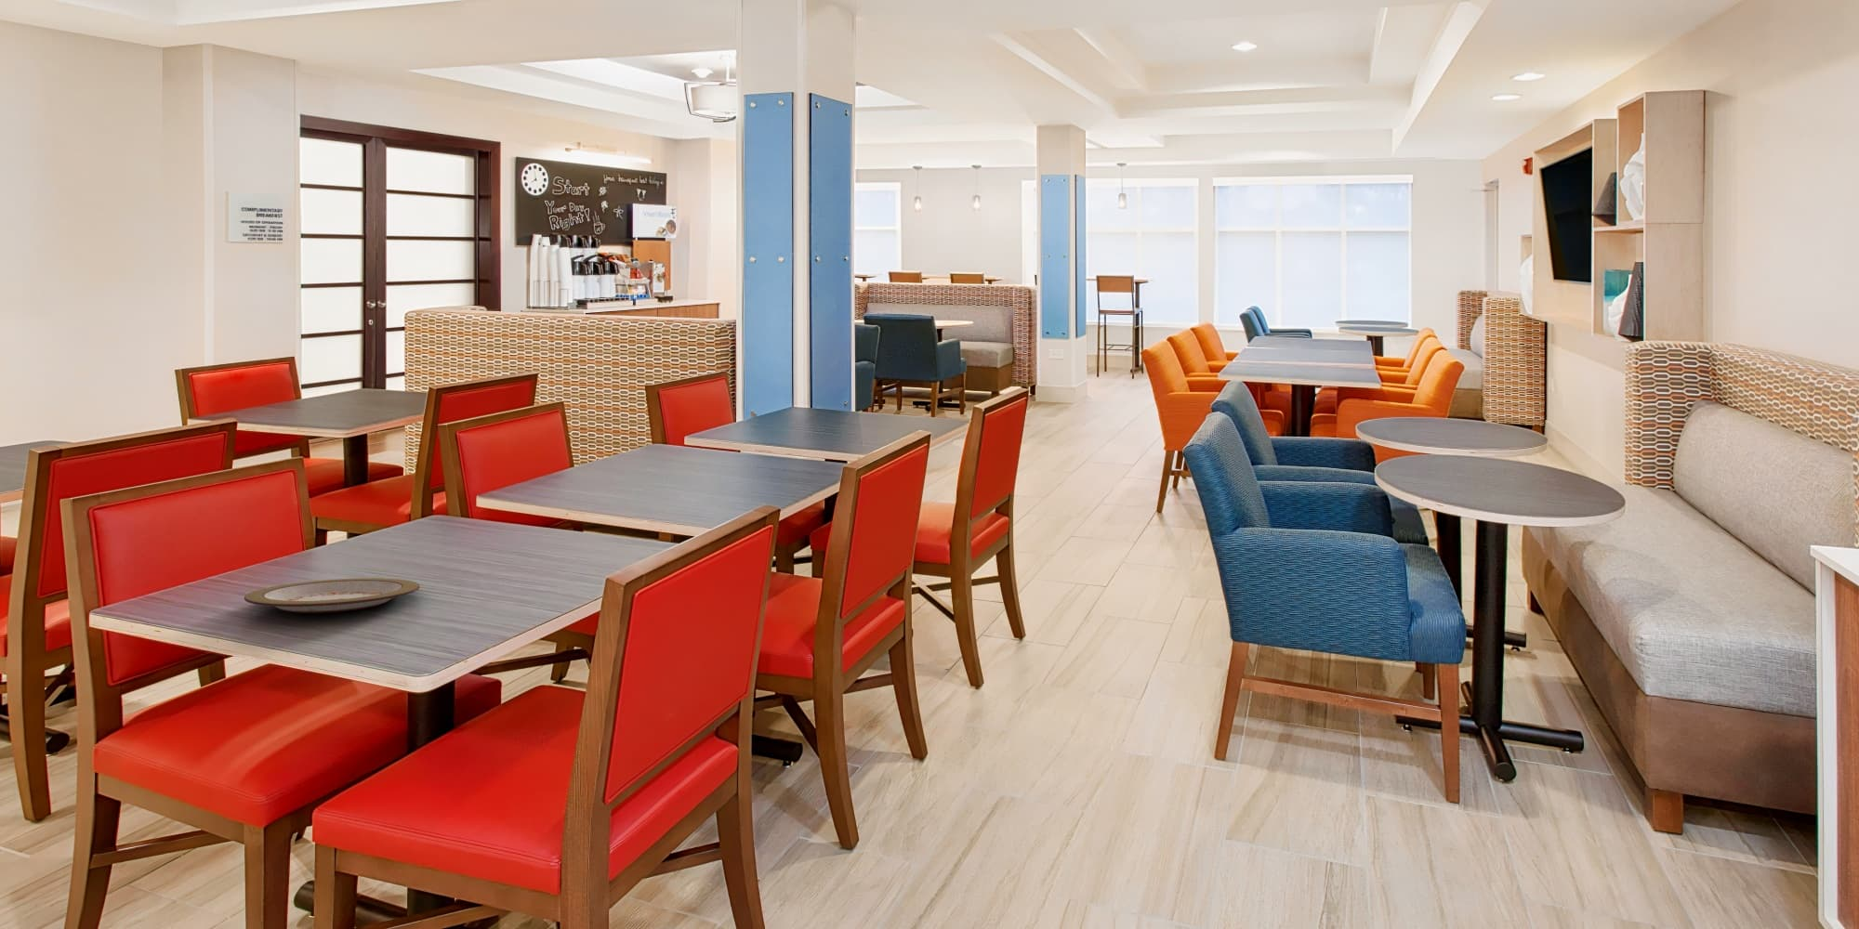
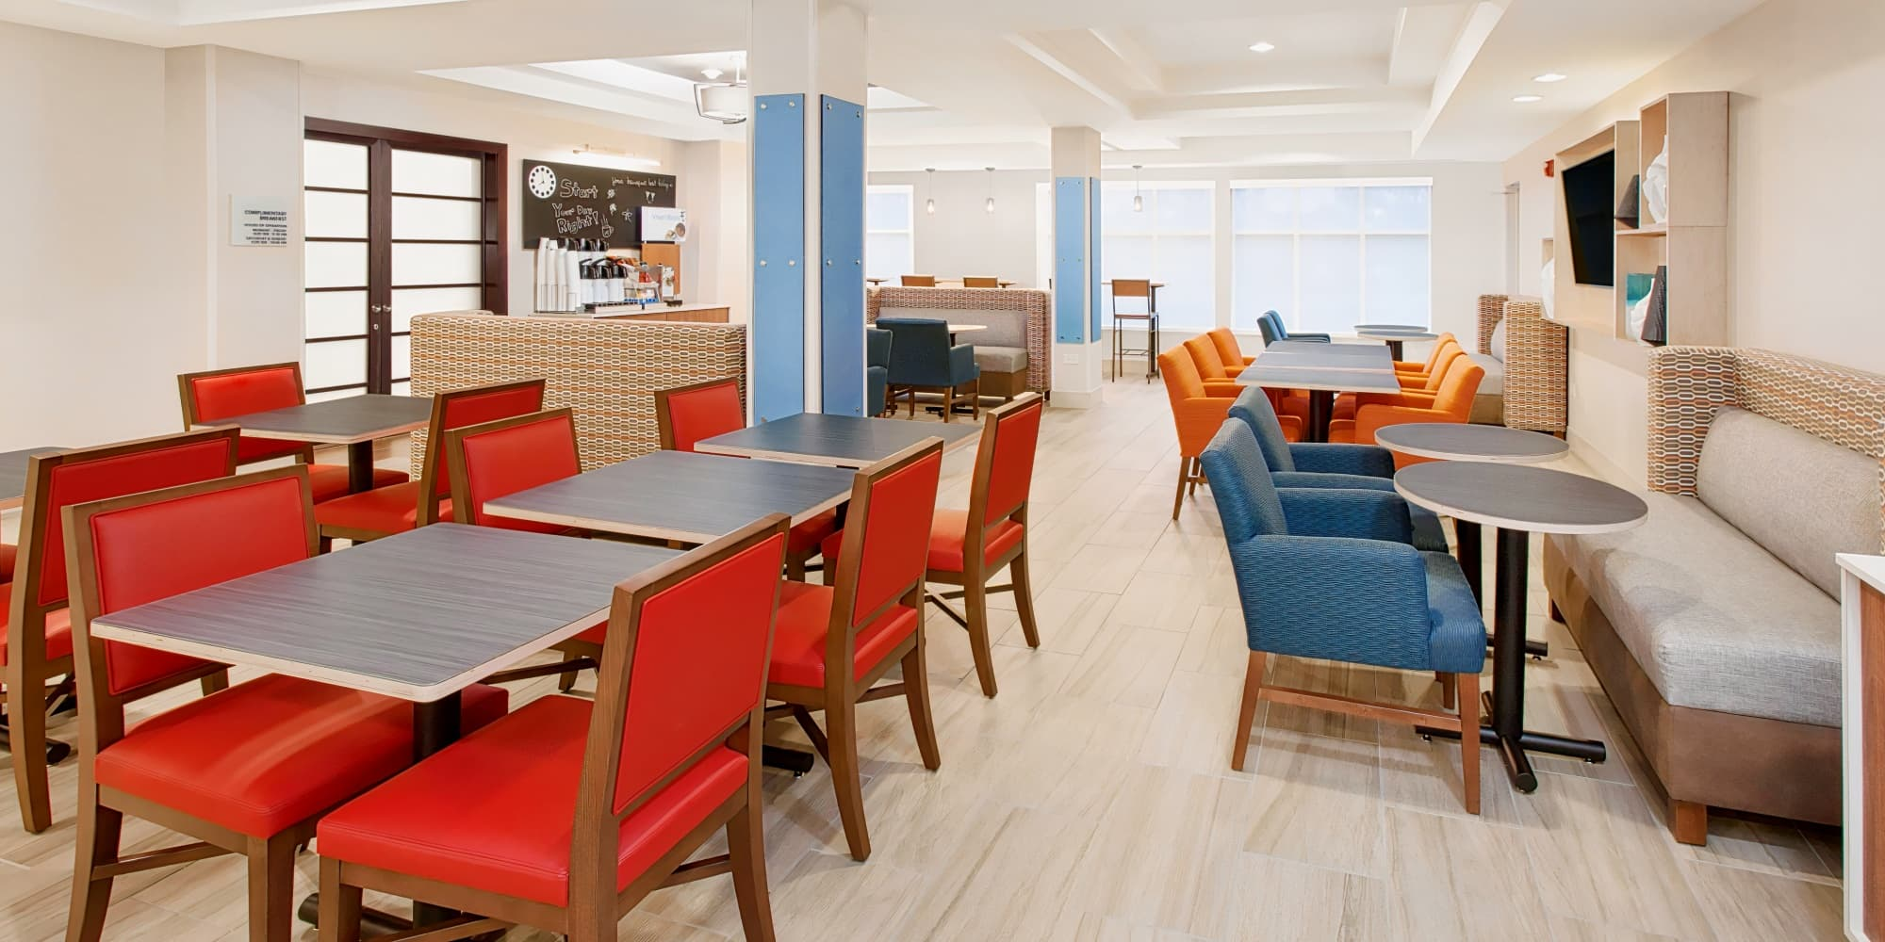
- plate (334, 596)
